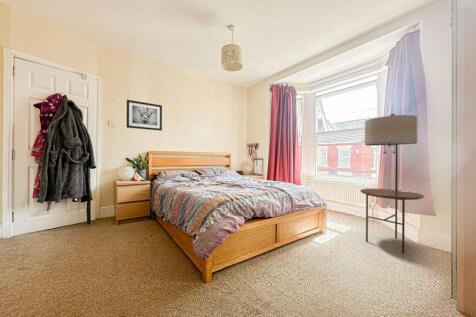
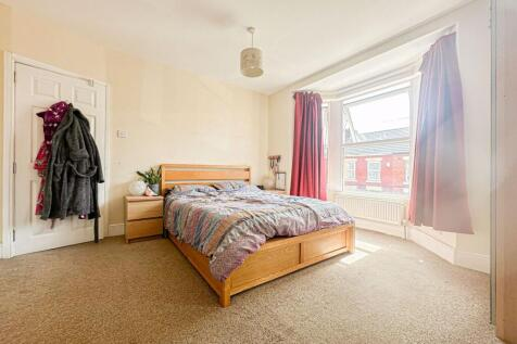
- wall art (145, 115)
- lamp (395, 177)
